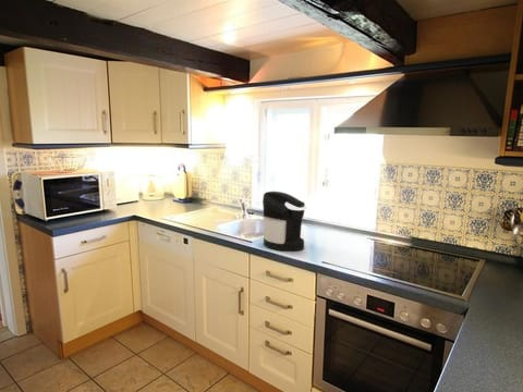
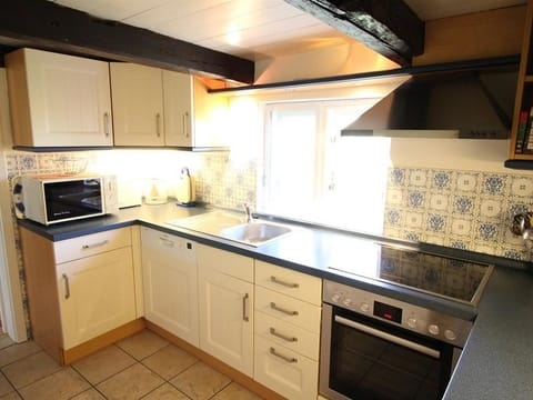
- coffee maker (284, 219)
